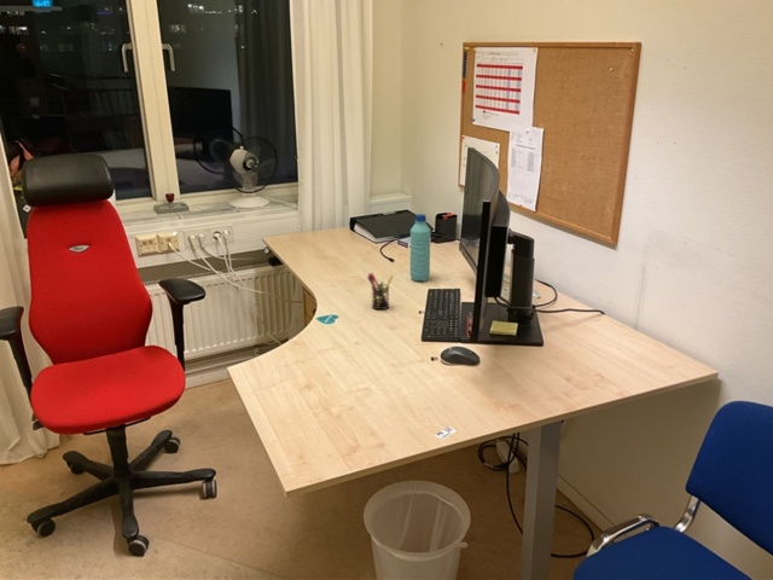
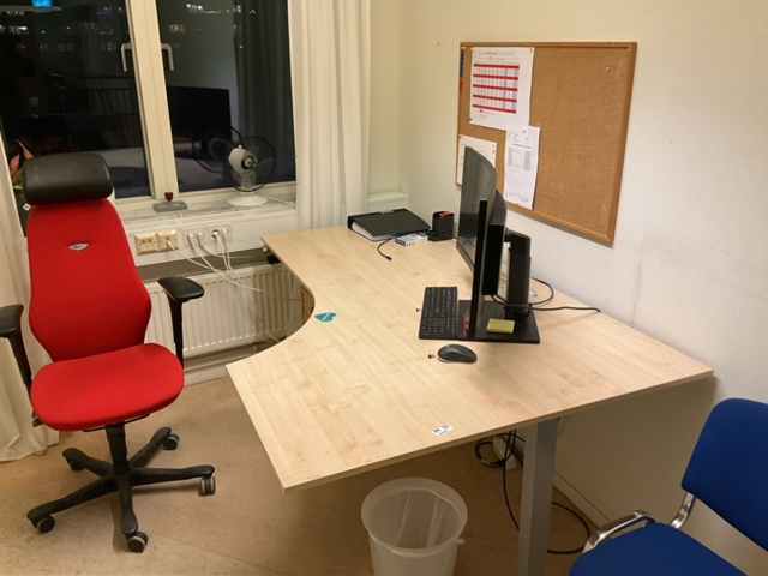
- water bottle (419, 246)
- pen holder (379, 290)
